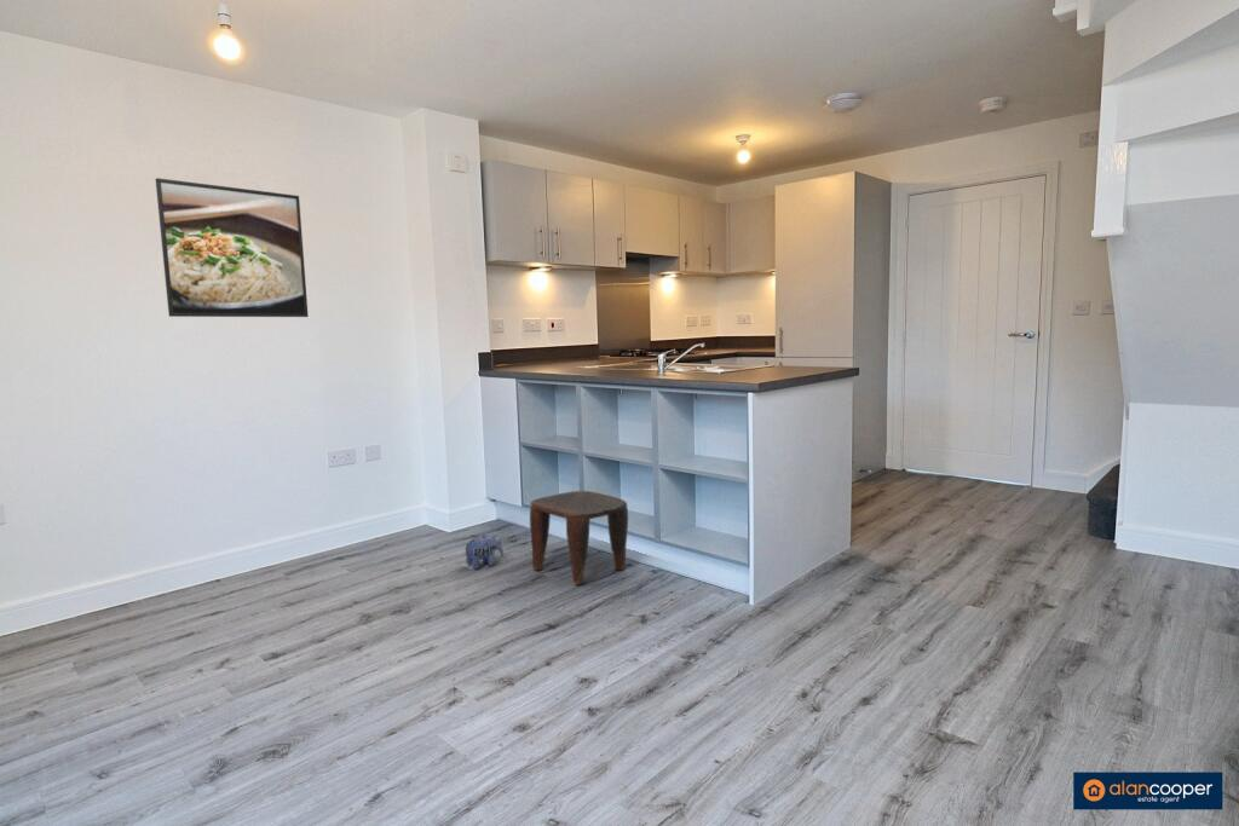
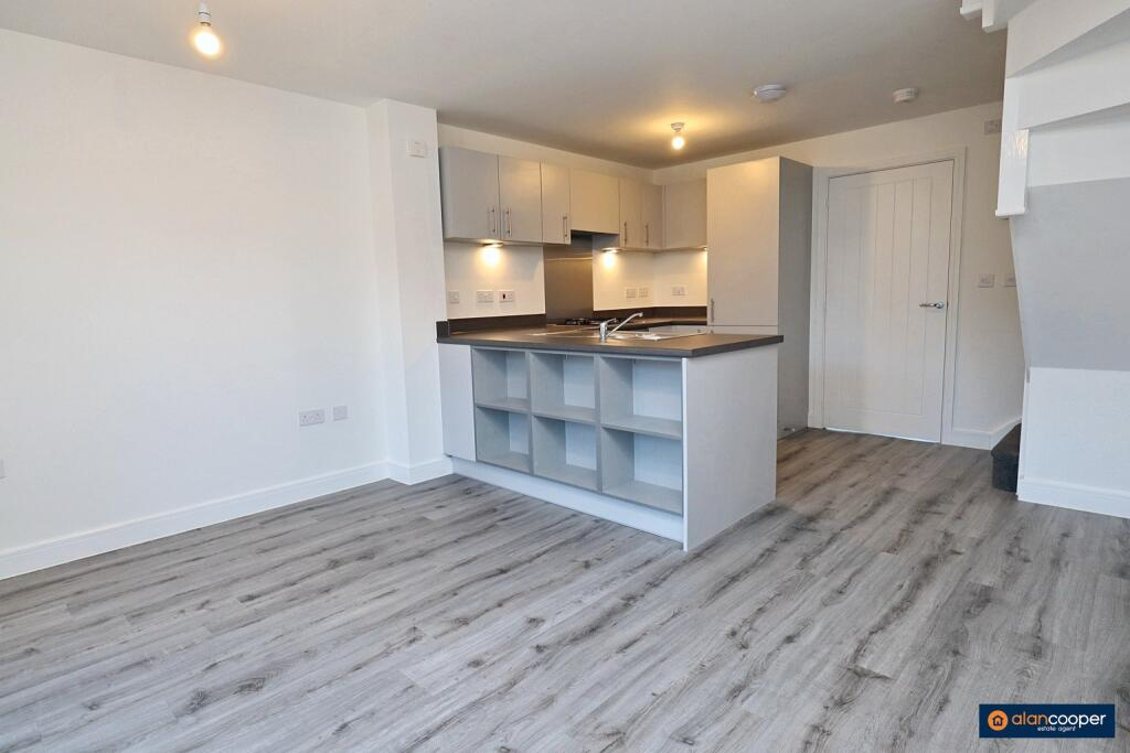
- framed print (237, 253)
- stool (578, 533)
- plush toy (483, 550)
